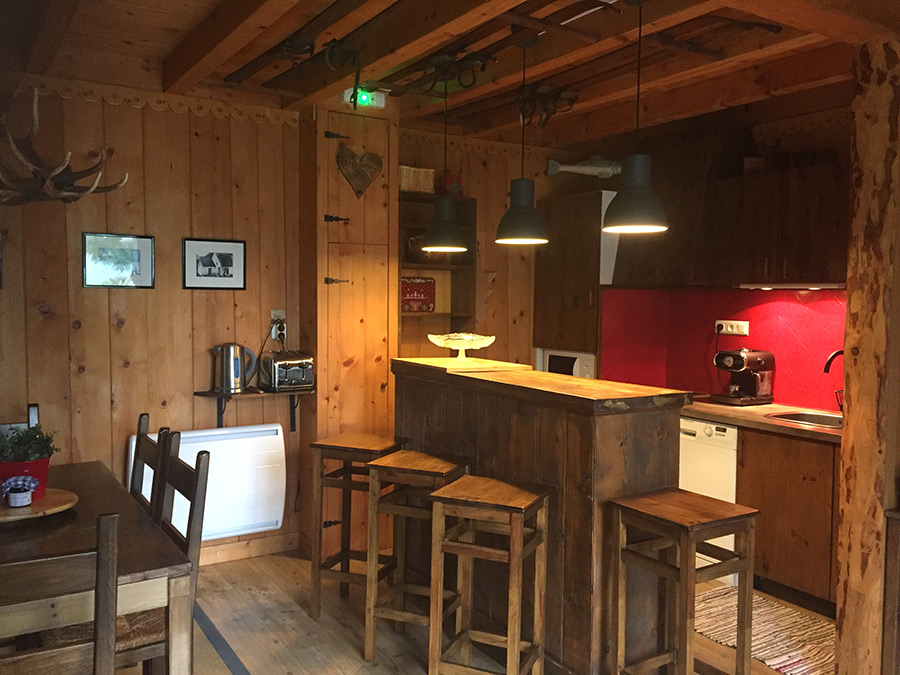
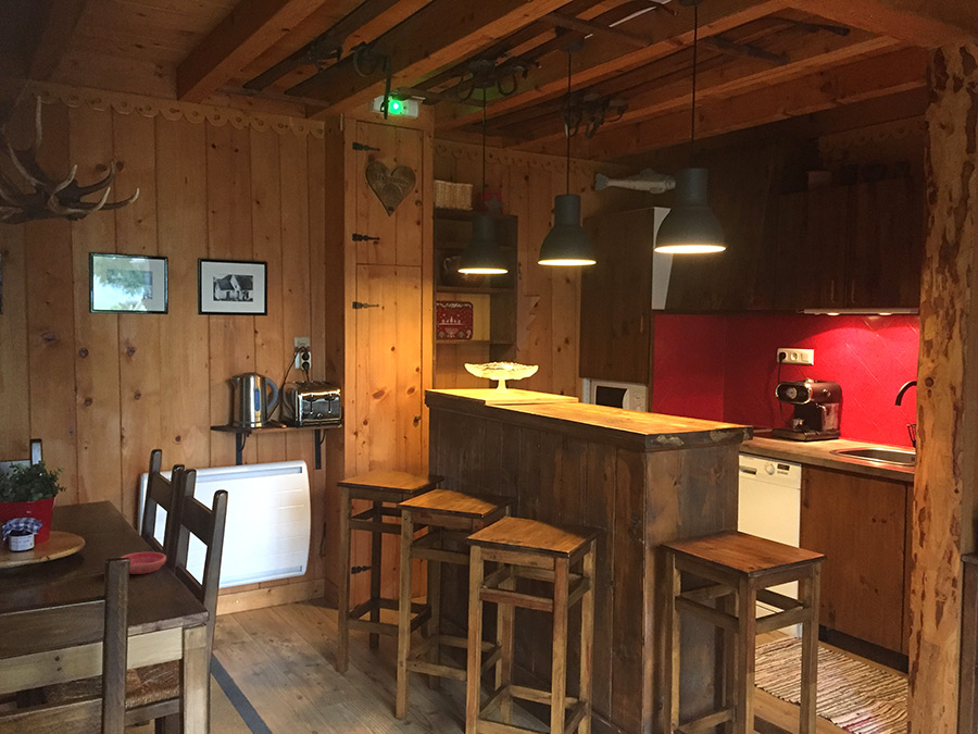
+ saucer (141, 563)
